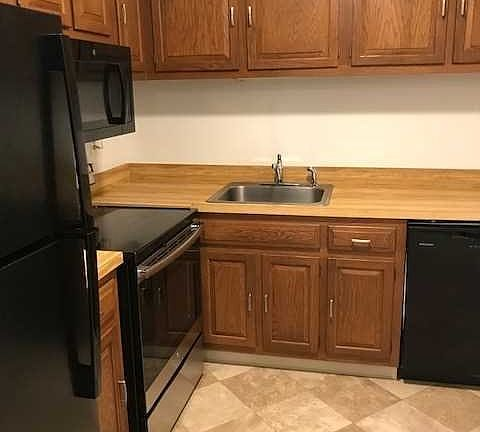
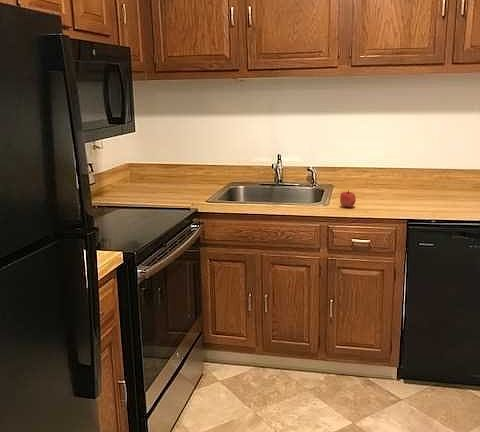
+ apple (347, 198)
